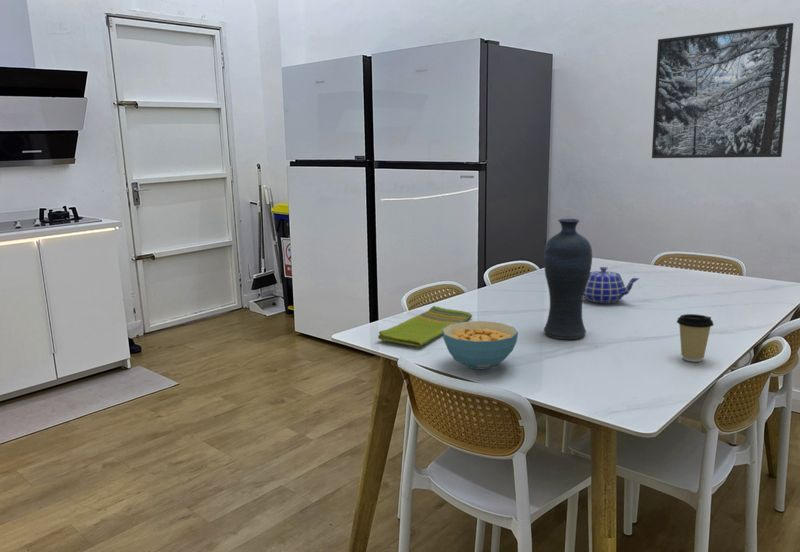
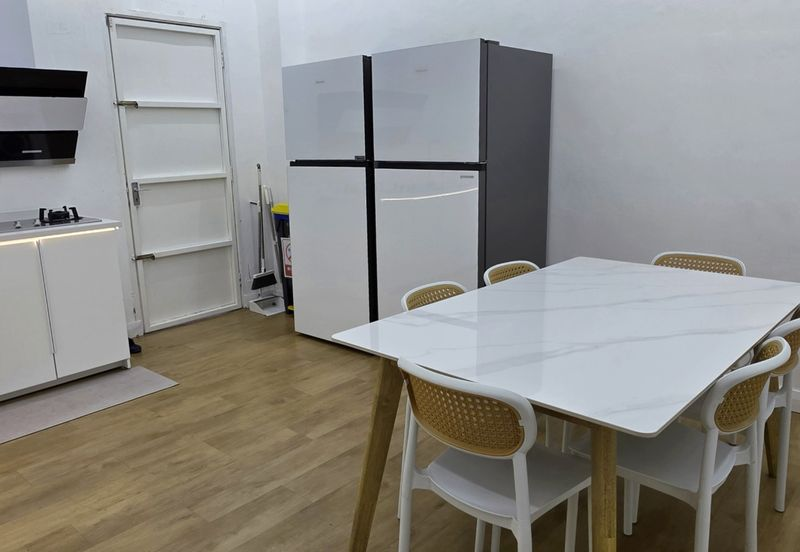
- vase (567, 277)
- cereal bowl (479, 348)
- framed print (717, 95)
- dish towel (427, 324)
- teapot (605, 284)
- coffee cup (694, 337)
